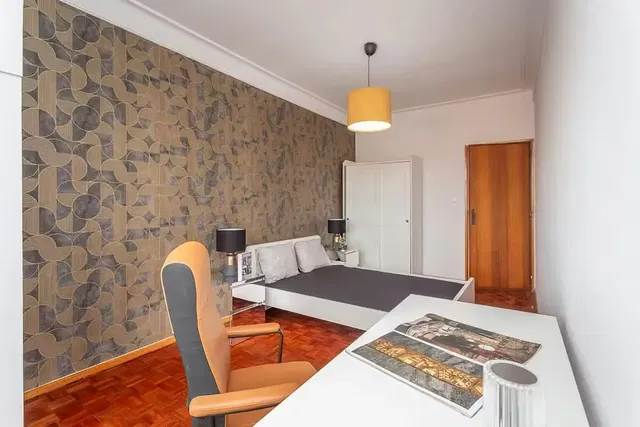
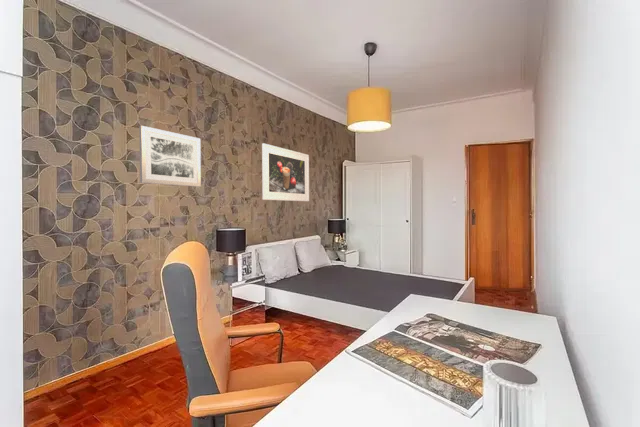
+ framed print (287, 175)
+ wall art (172, 158)
